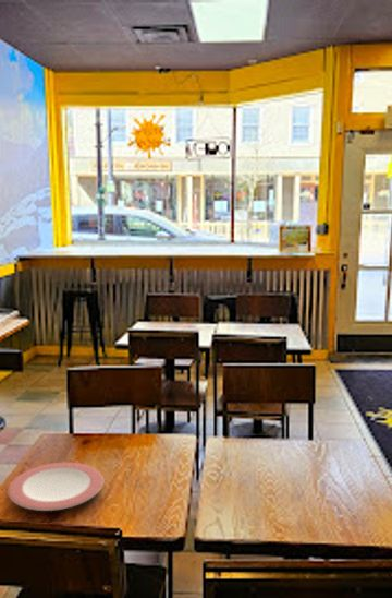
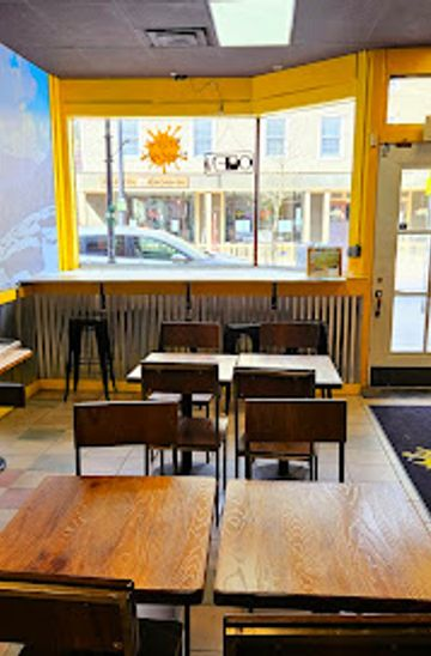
- plate (57, 486)
